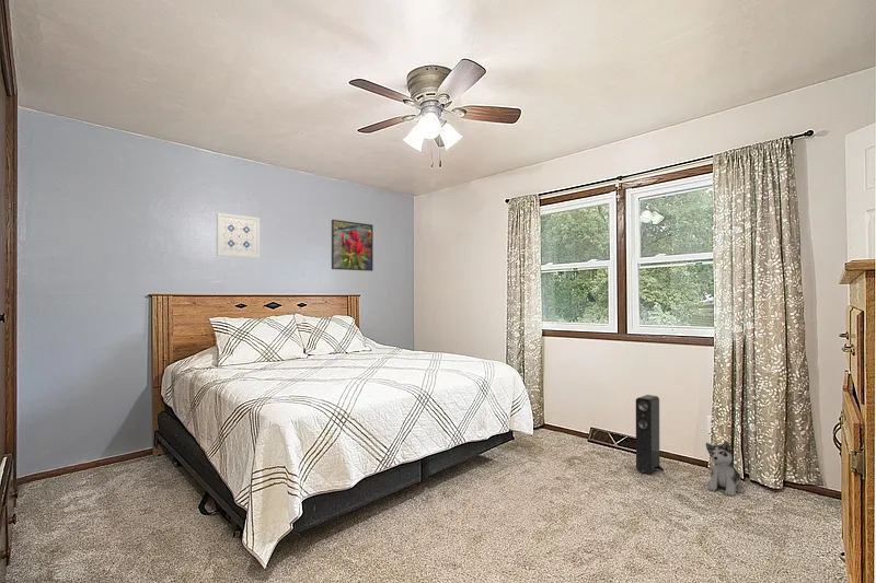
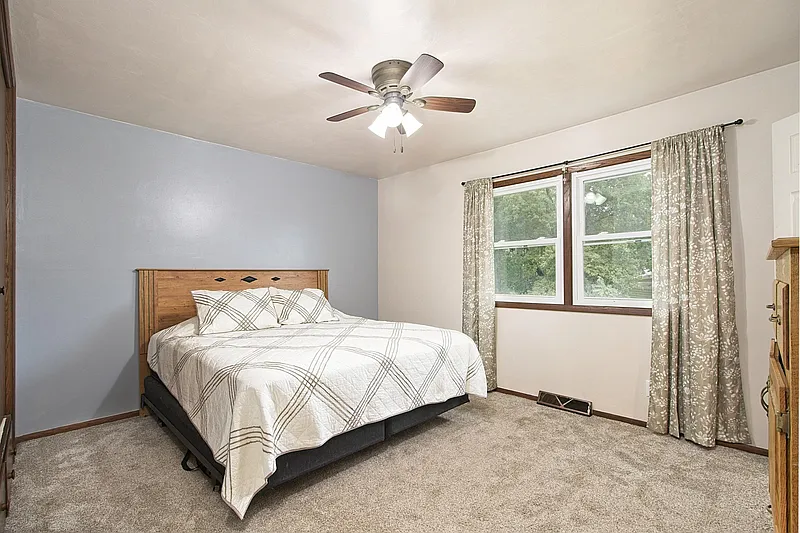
- plush toy (725, 463)
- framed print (353, 246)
- speaker (647, 433)
- wall art (239, 235)
